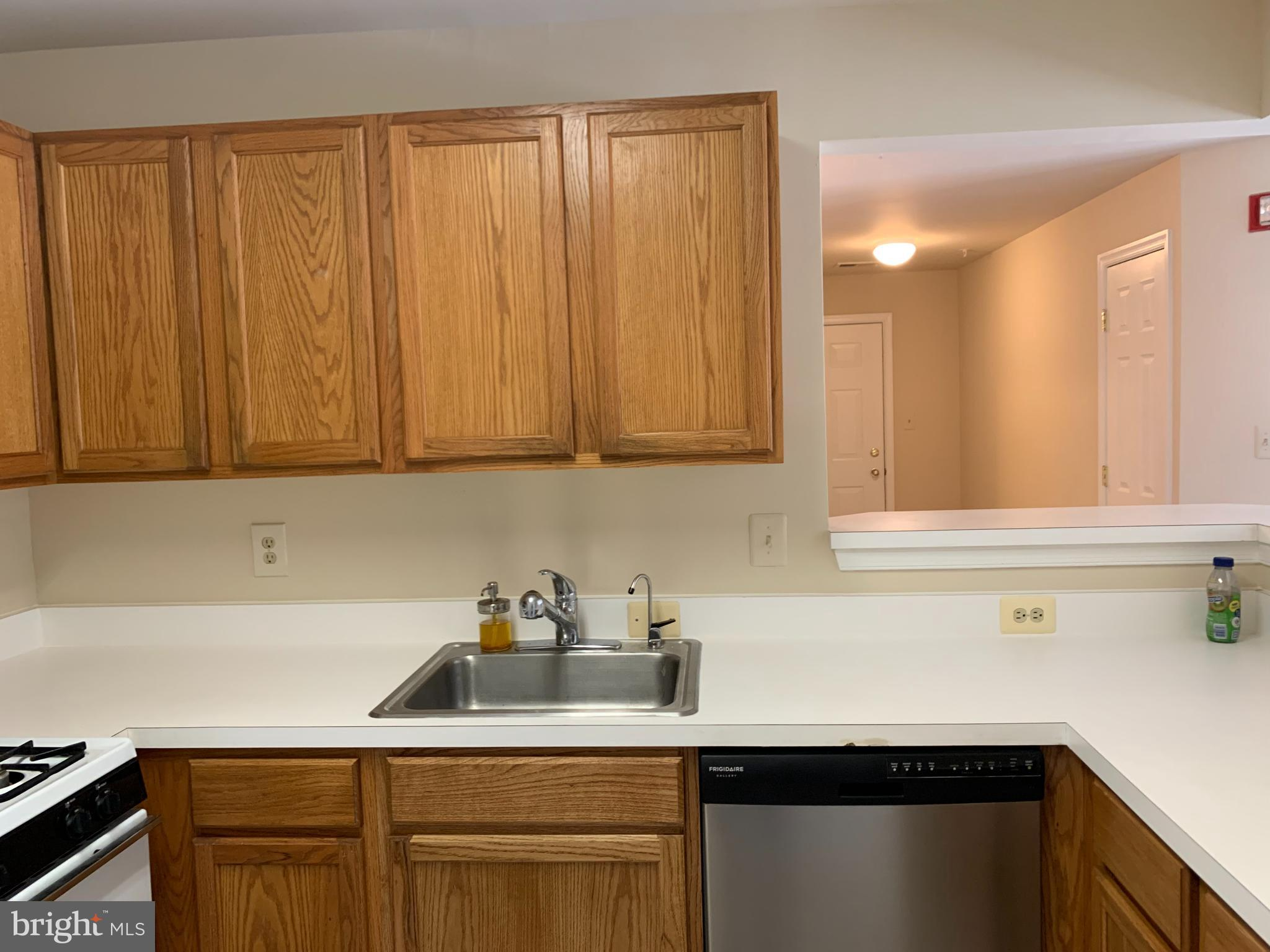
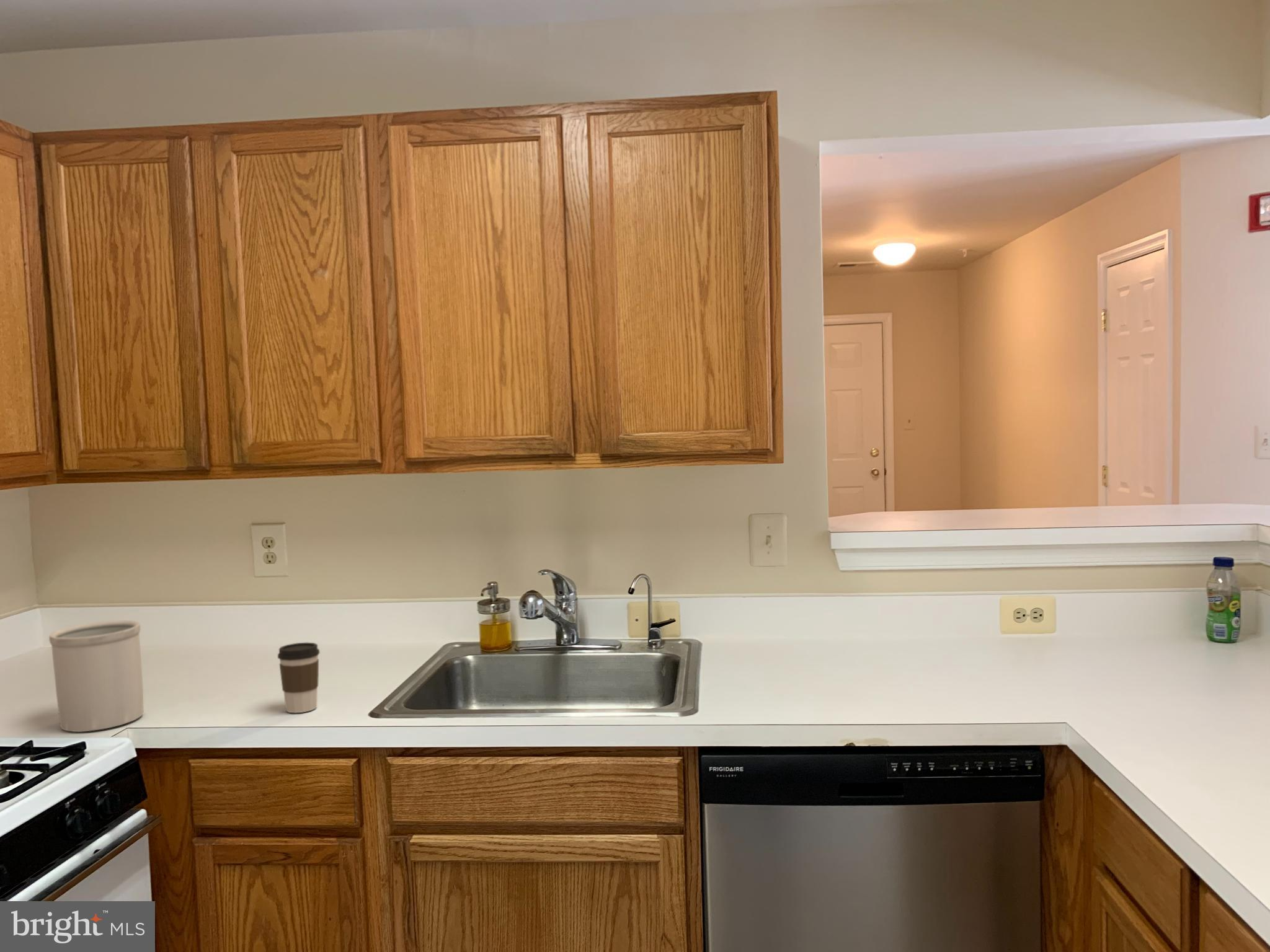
+ coffee cup (300, 677)
+ utensil holder (98, 674)
